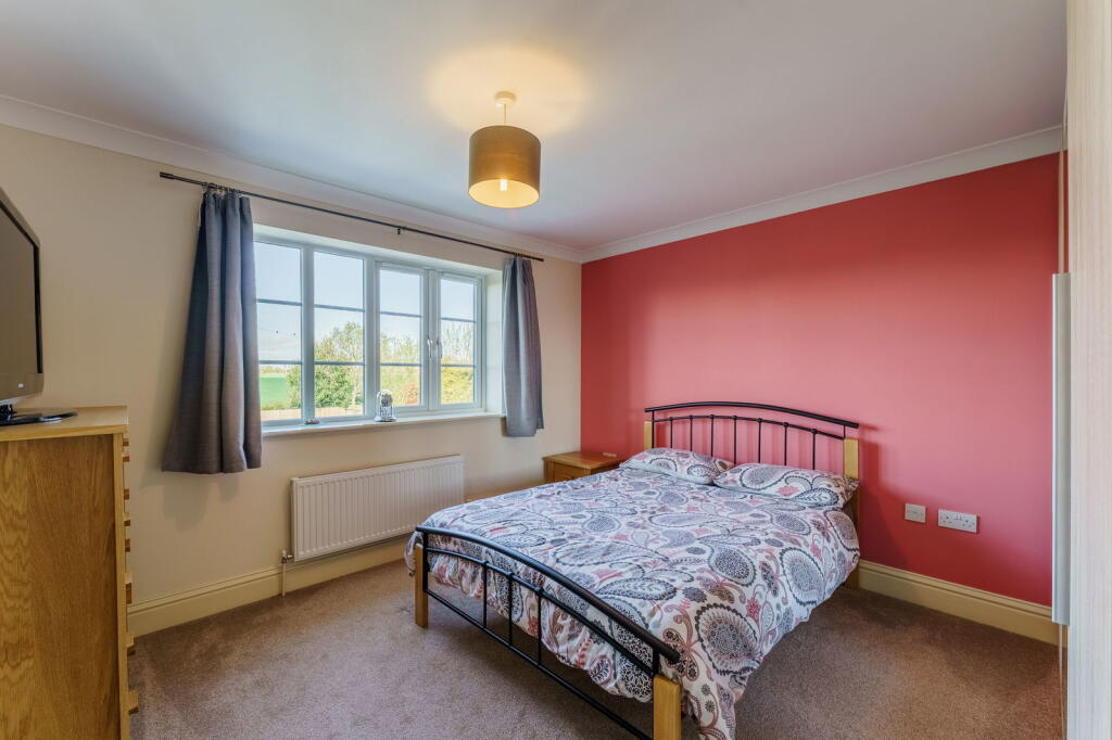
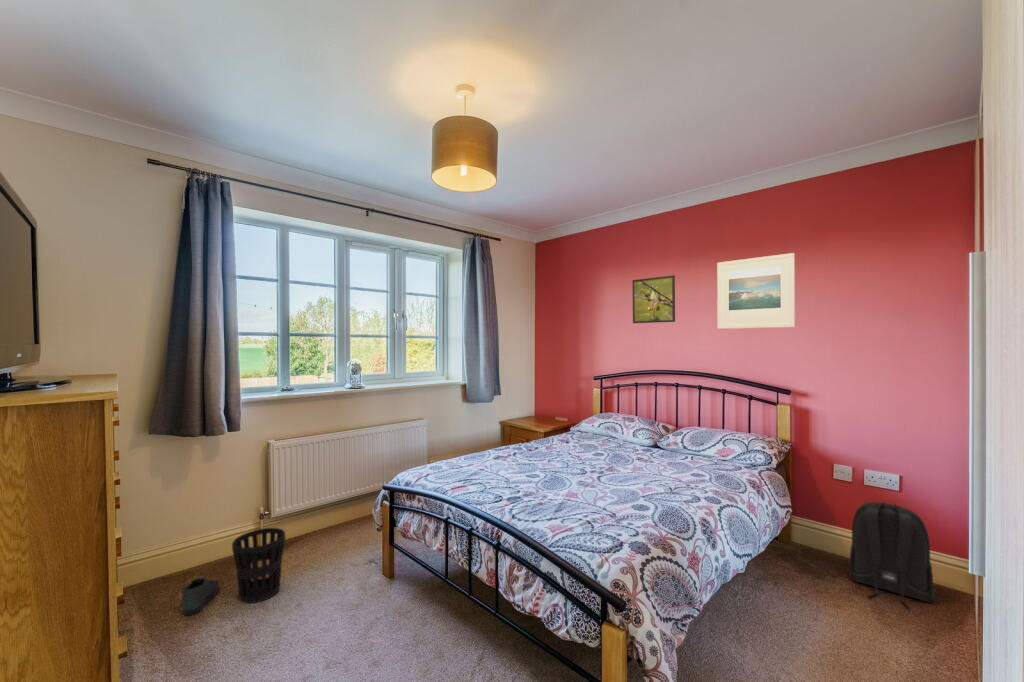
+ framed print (653, 300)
+ shoe (201, 588)
+ wastebasket (257, 564)
+ backpack (889, 544)
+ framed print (753, 293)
